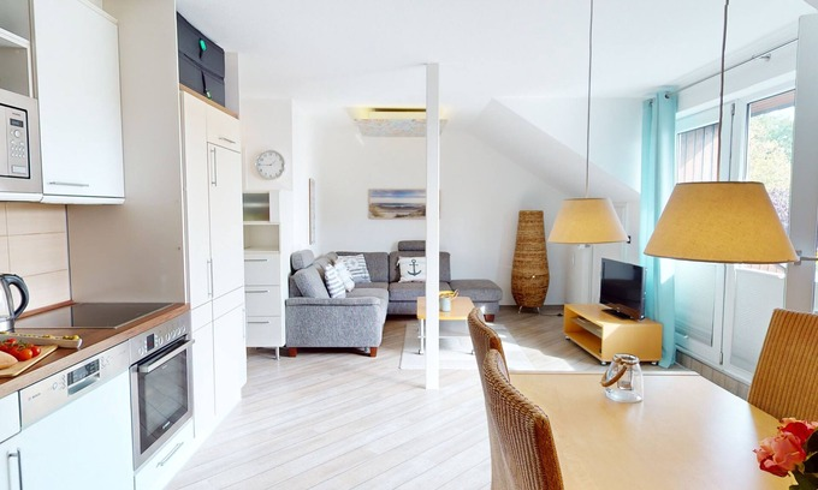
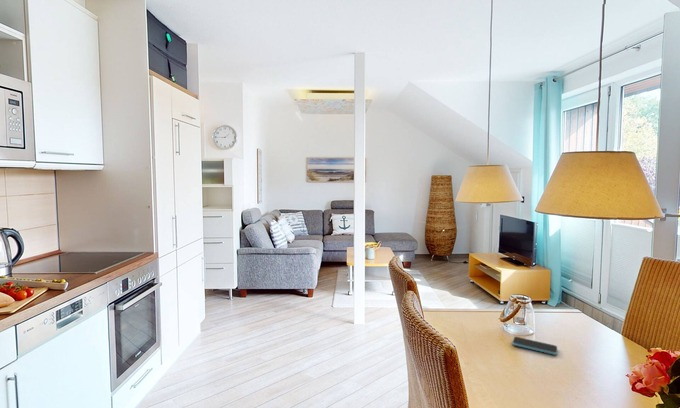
+ smartphone (534, 345)
